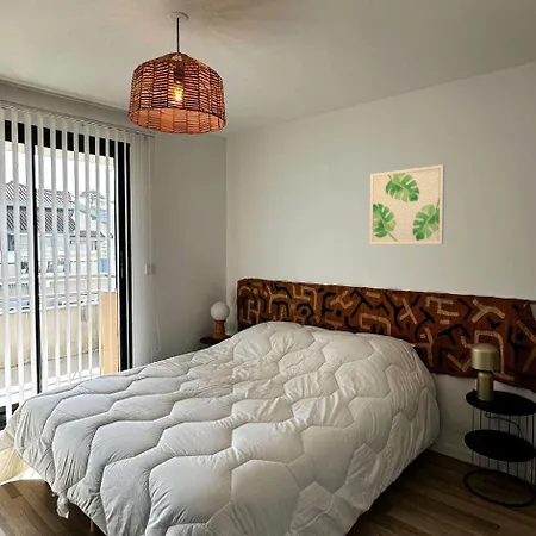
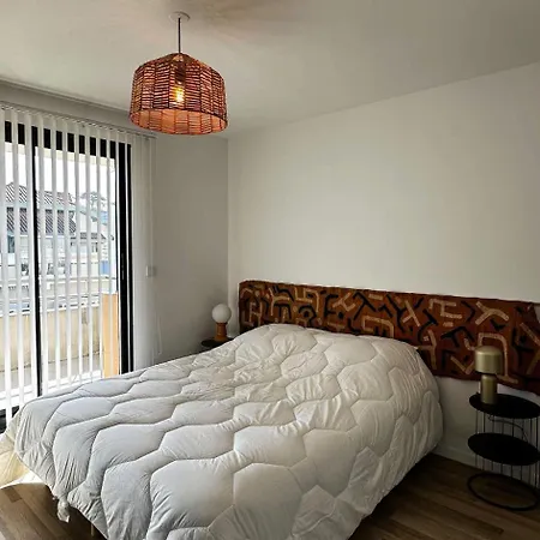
- wall art (405, 206)
